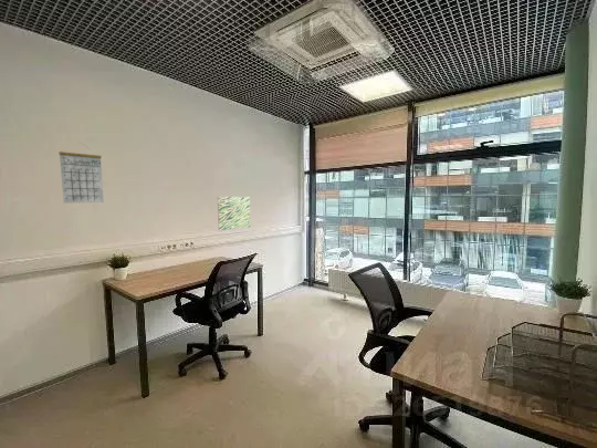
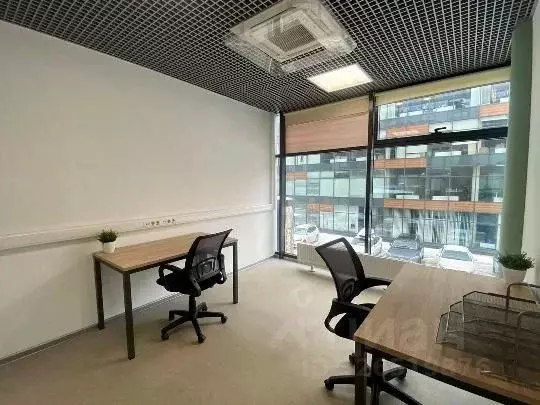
- wall art (234, 212)
- calendar (82, 173)
